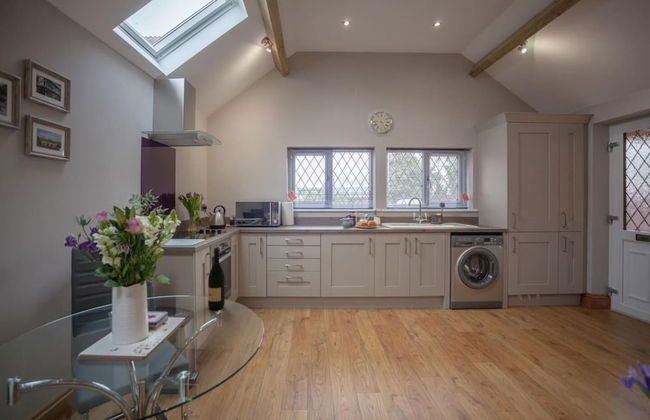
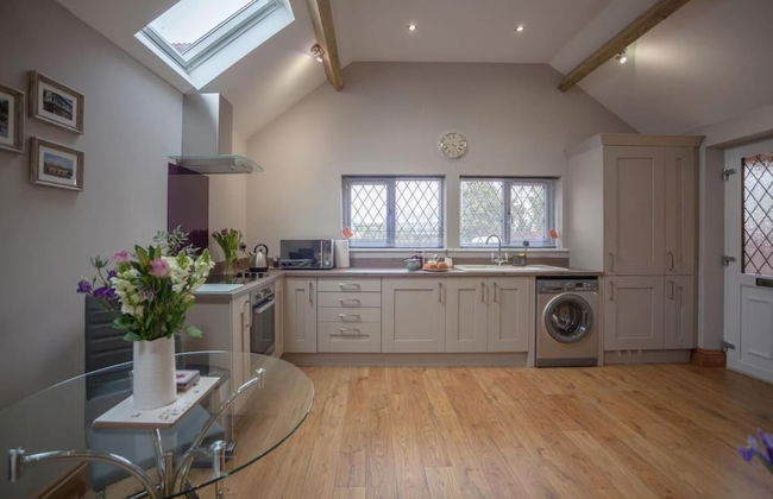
- wine bottle (216, 277)
